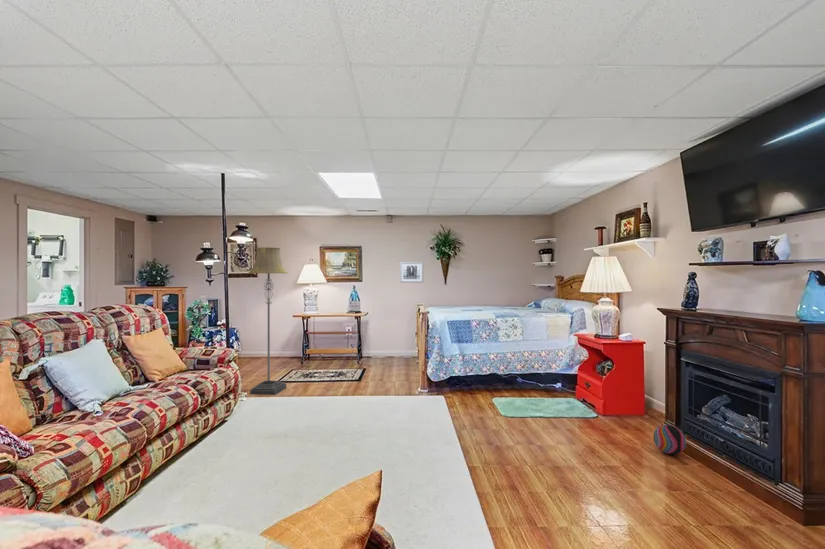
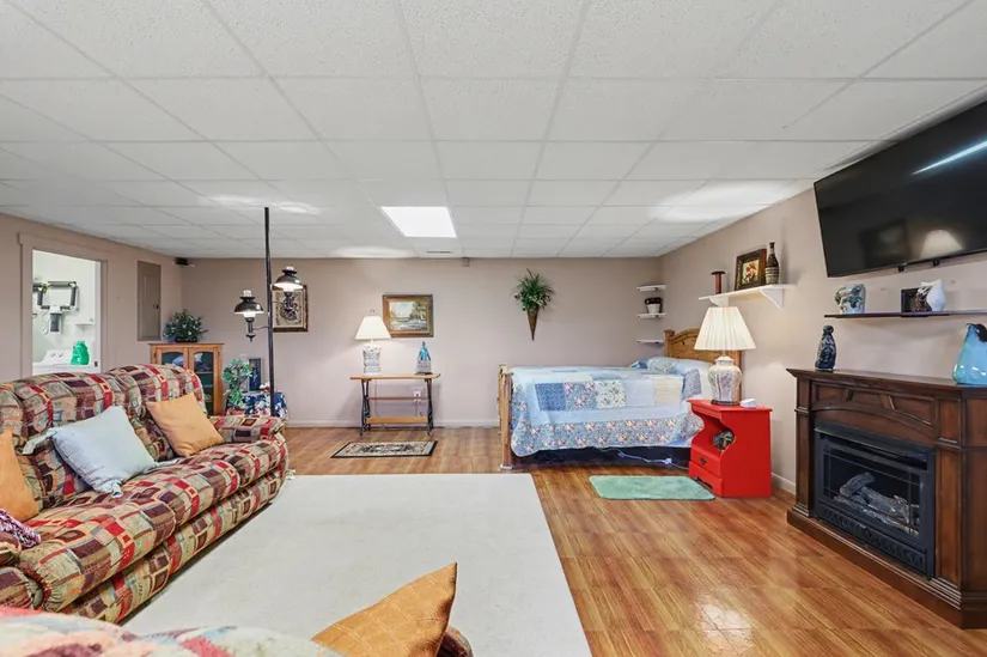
- decorative ball (669, 439)
- floor lamp (268, 319)
- wall art (411, 272)
